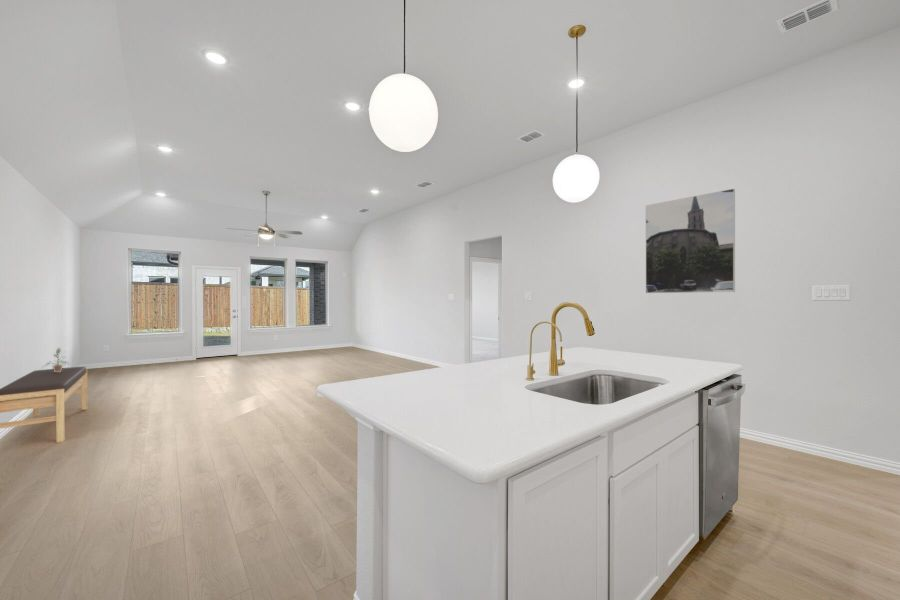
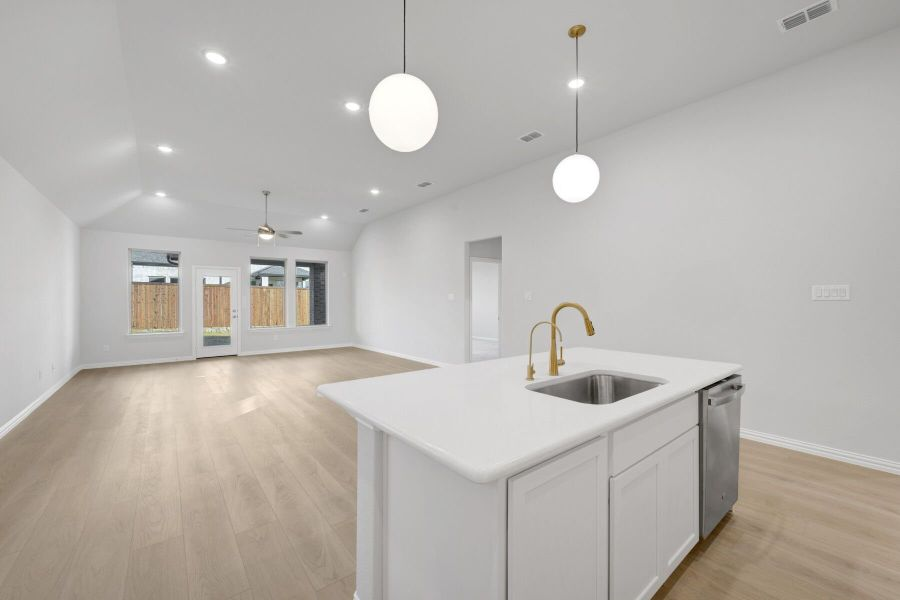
- bench (47, 401)
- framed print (686, 245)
- potted plant (57, 359)
